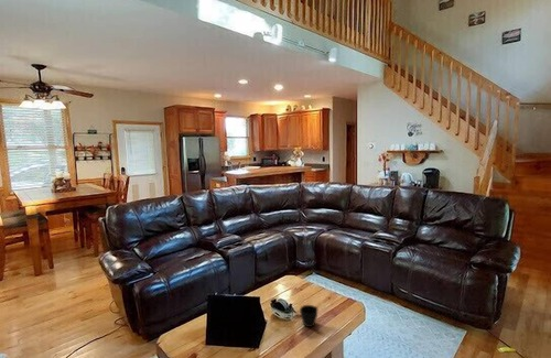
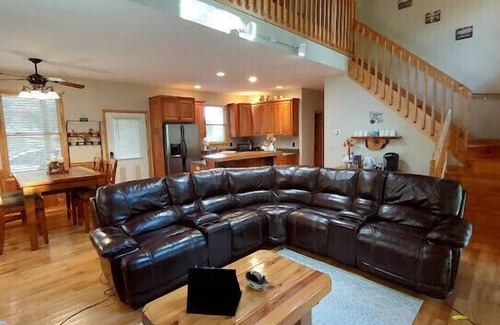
- cup (310, 316)
